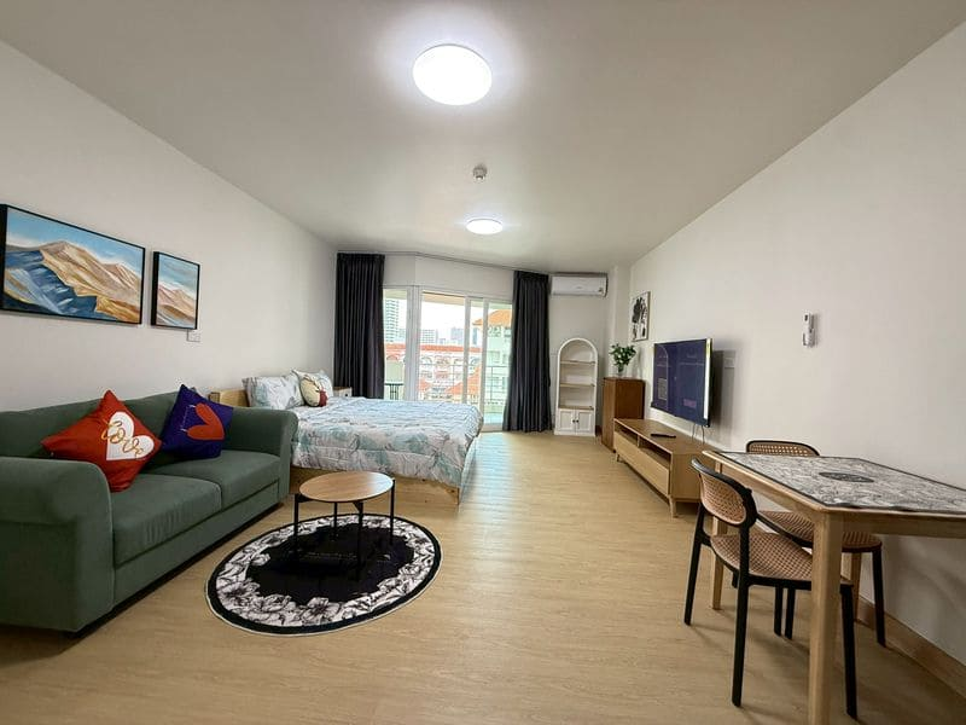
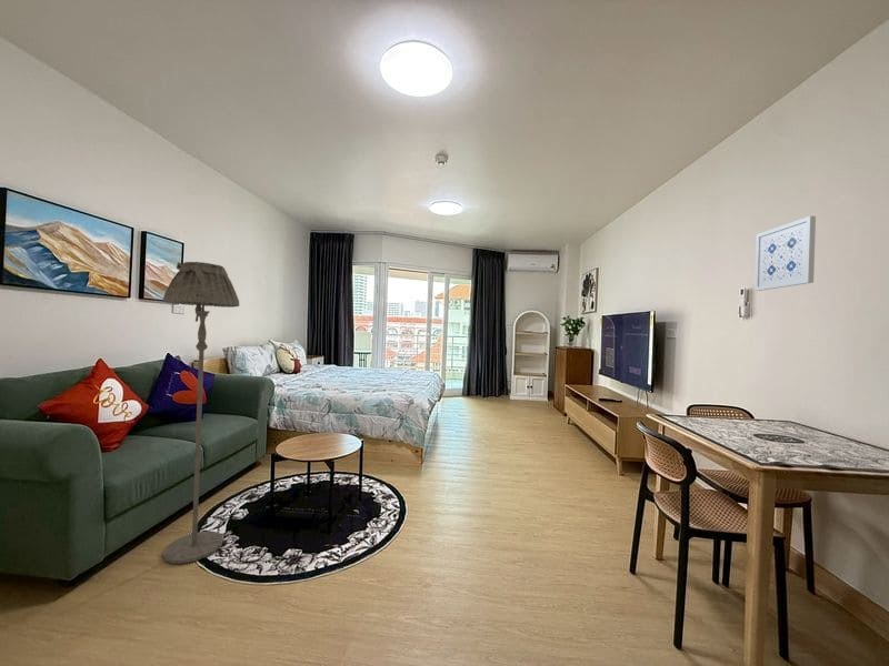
+ wall art (782, 256)
+ floor lamp (199, 405)
